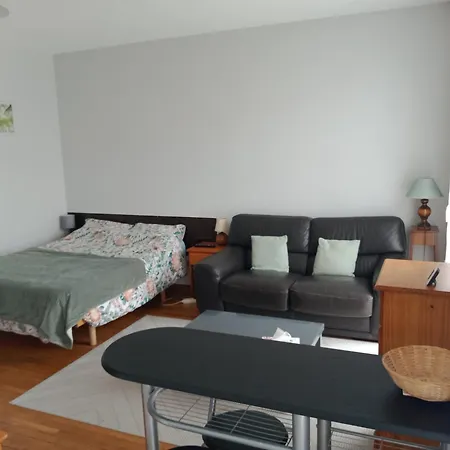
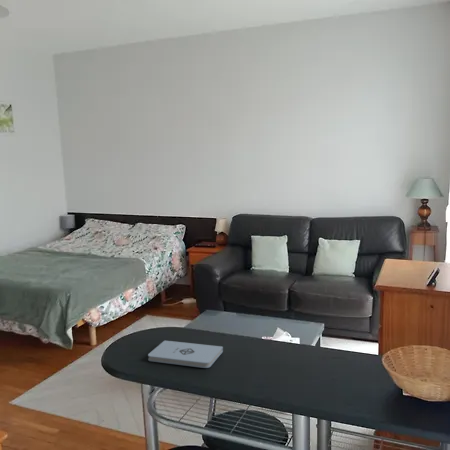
+ notepad (185, 353)
